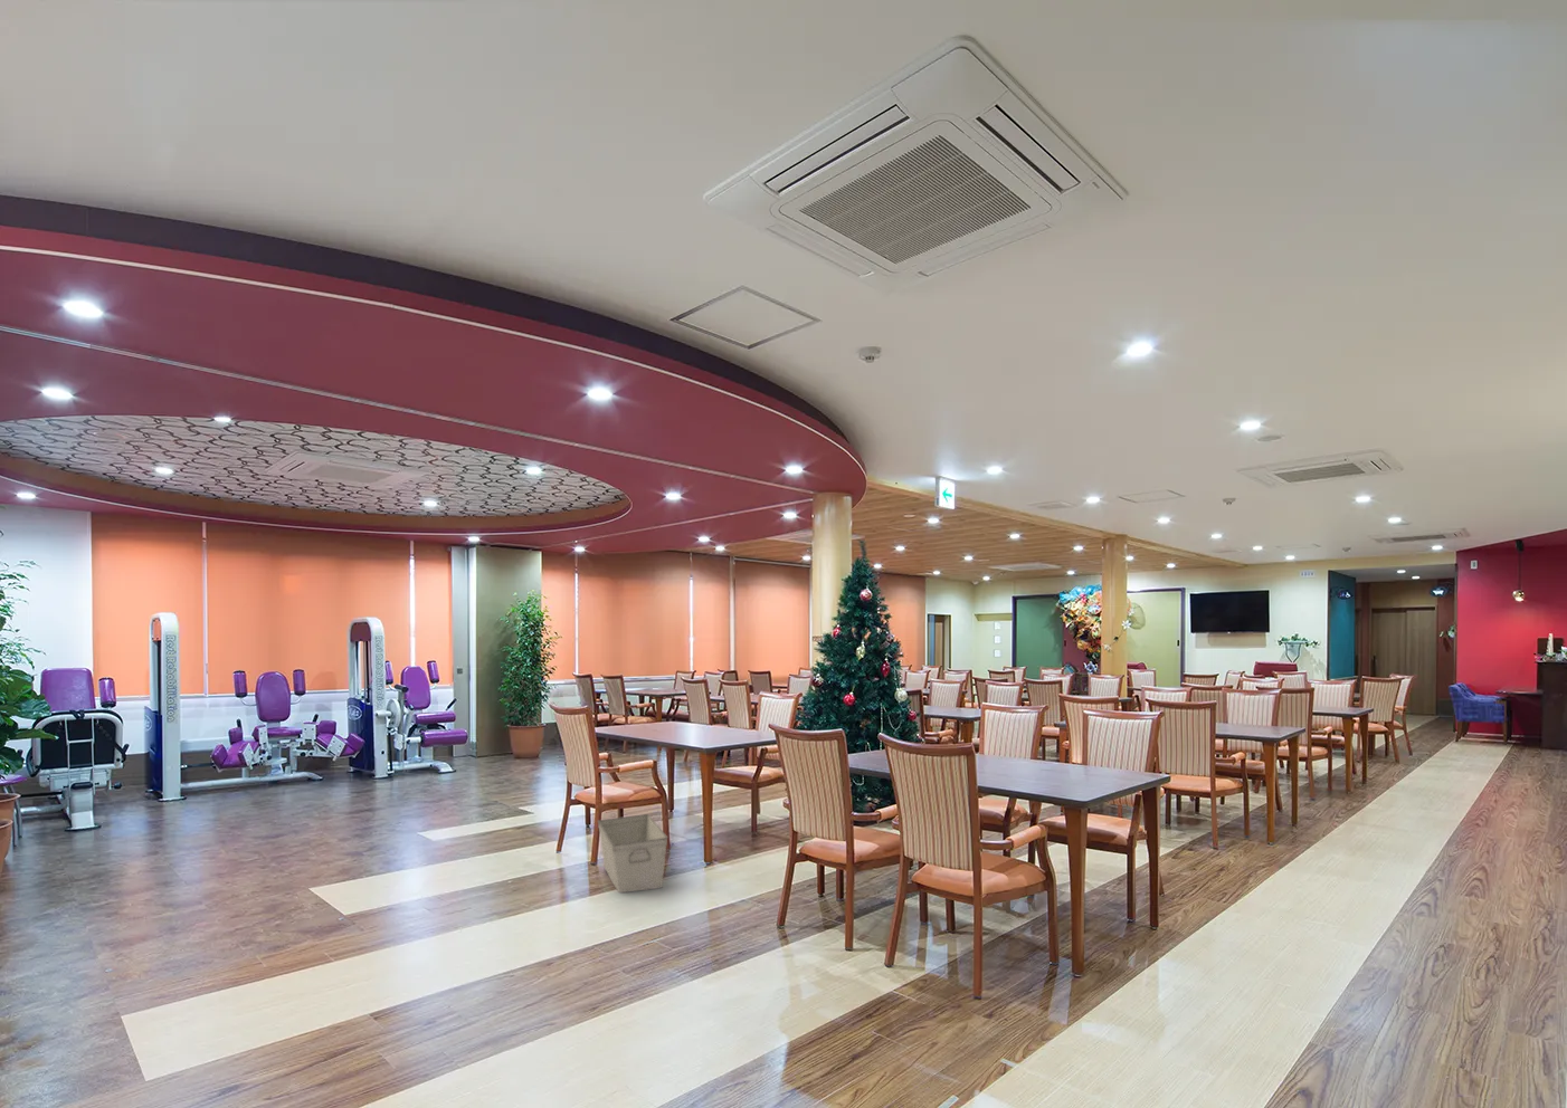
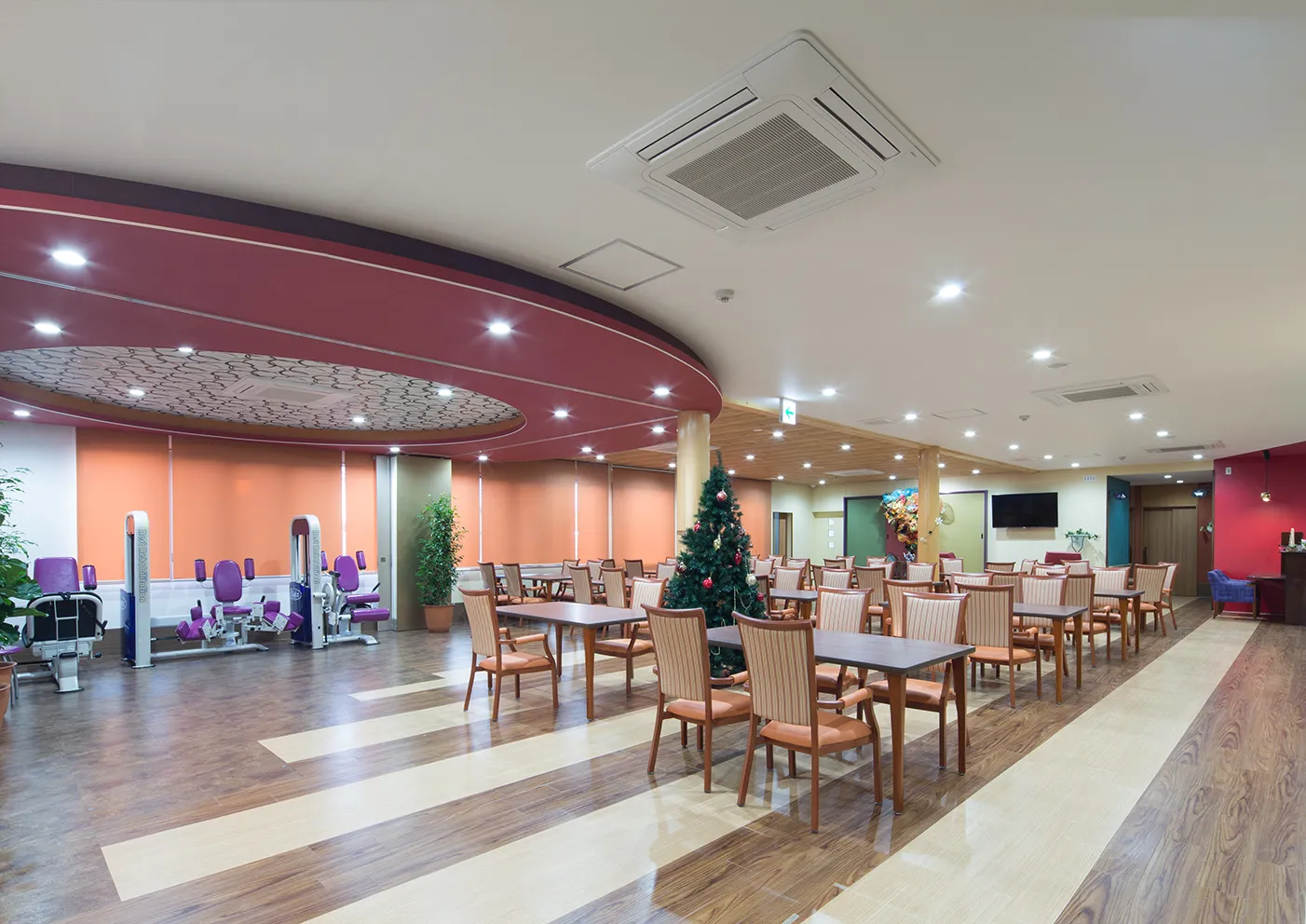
- storage bin (631, 853)
